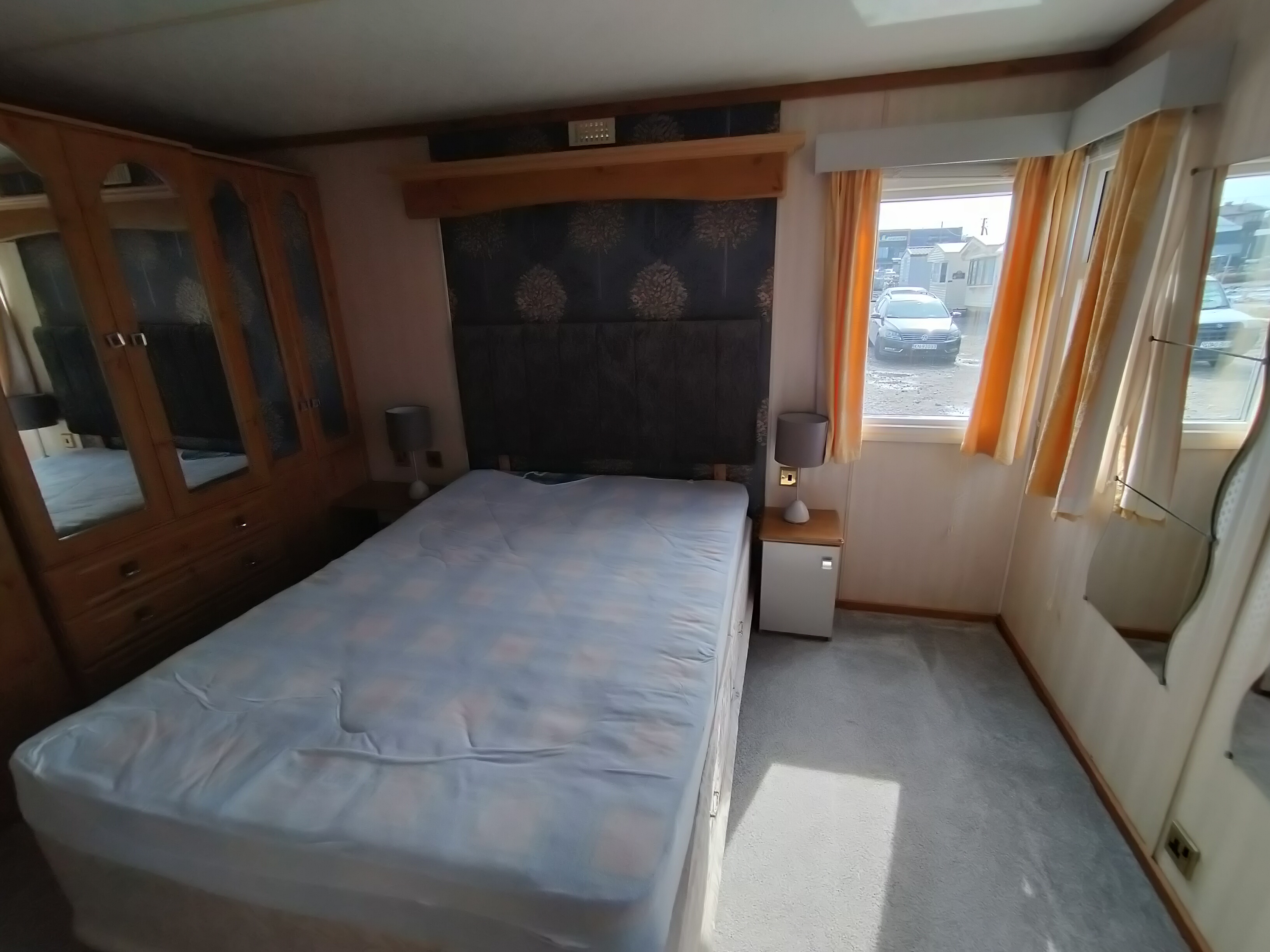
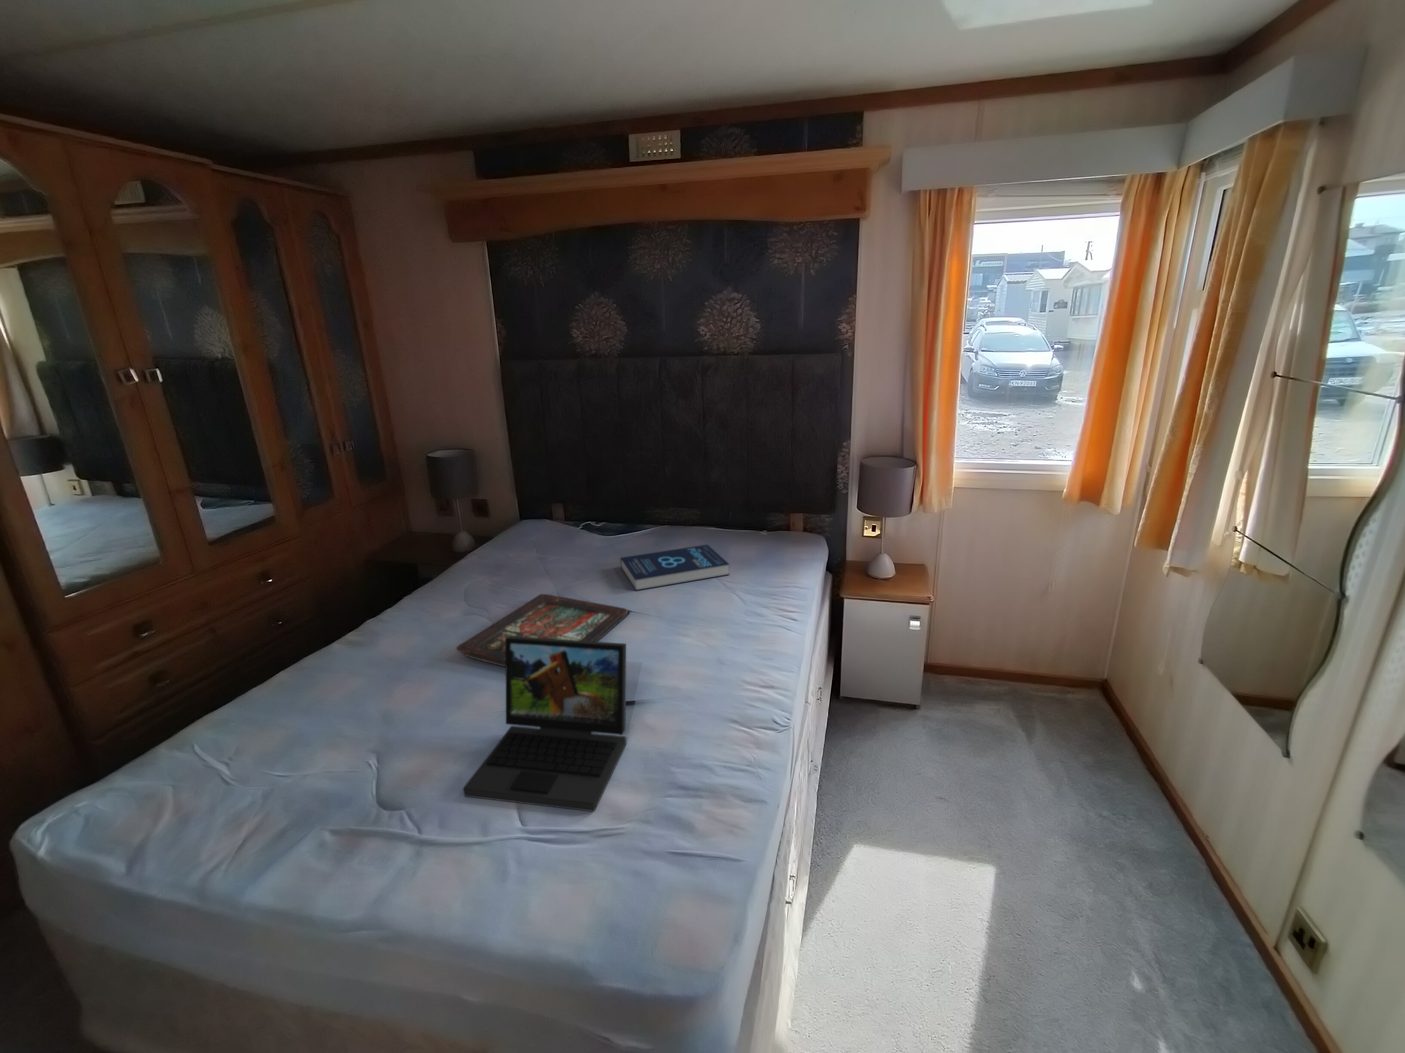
+ decorative tray (547, 630)
+ laptop (549, 715)
+ book (674, 565)
